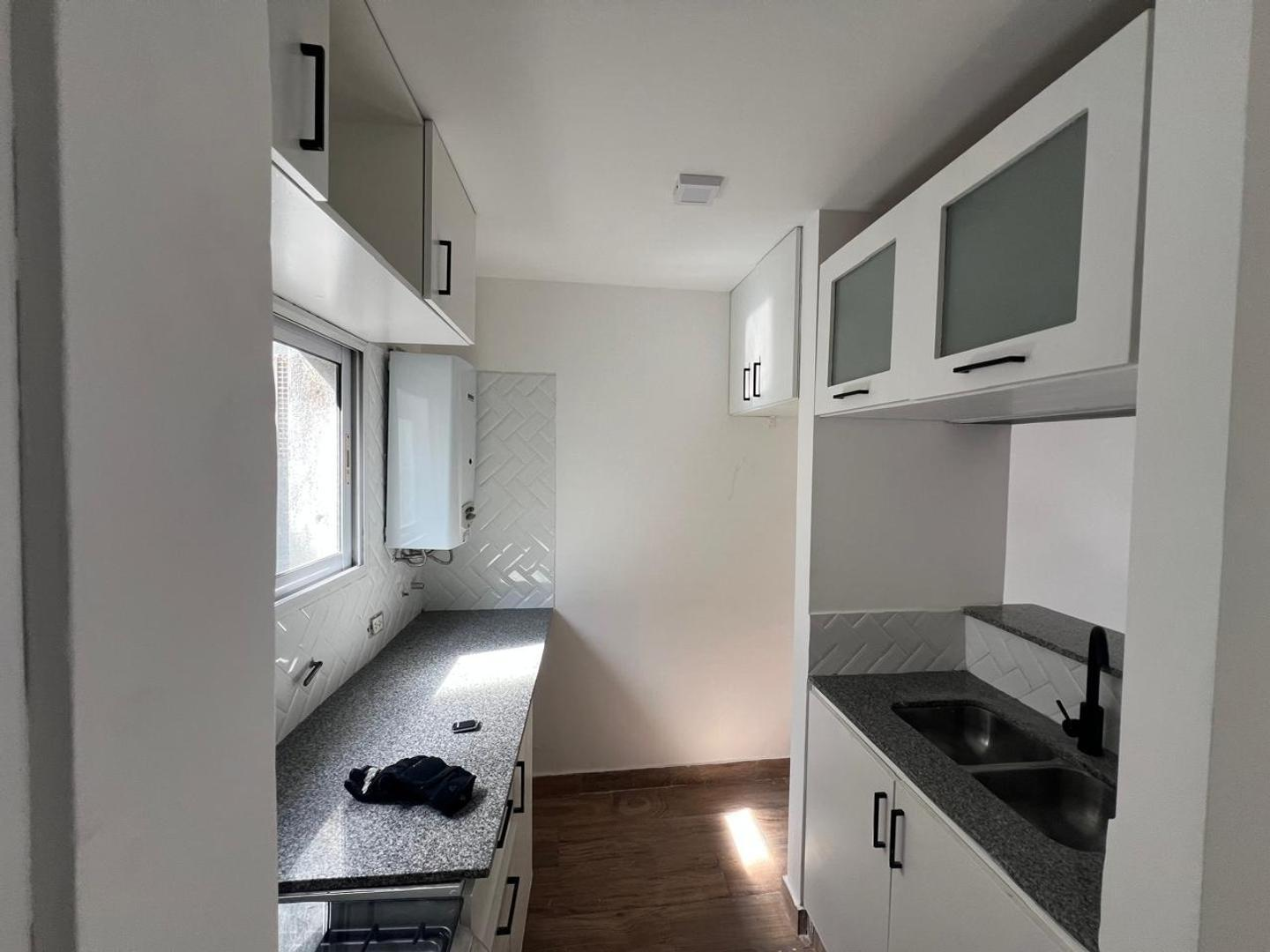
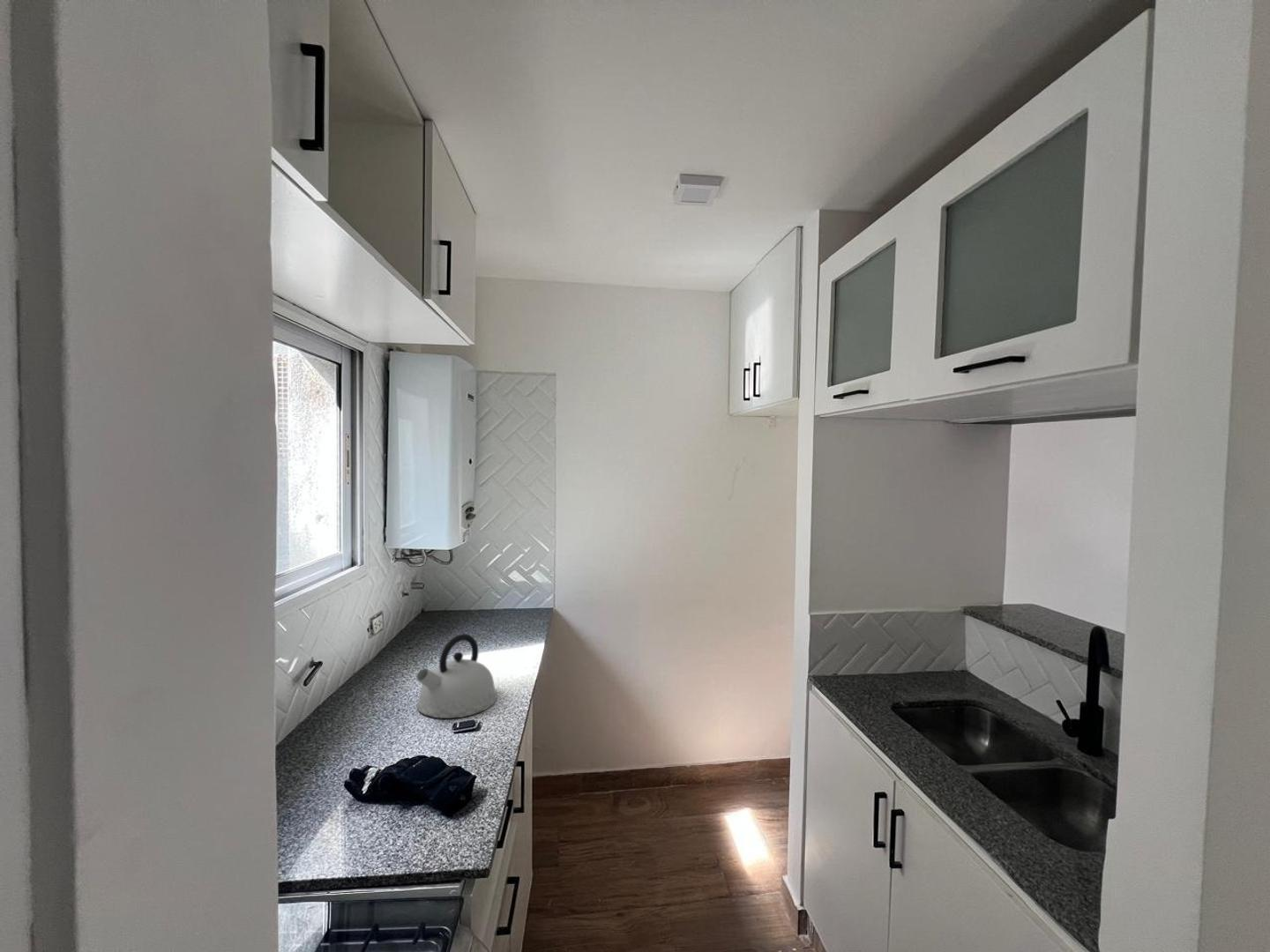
+ kettle (454, 669)
